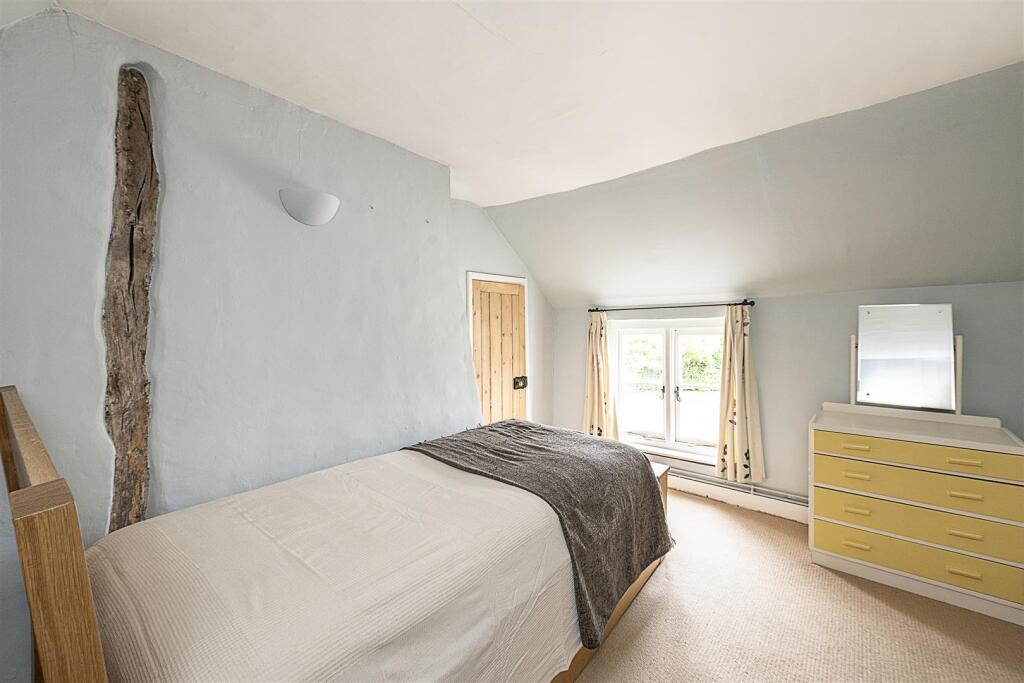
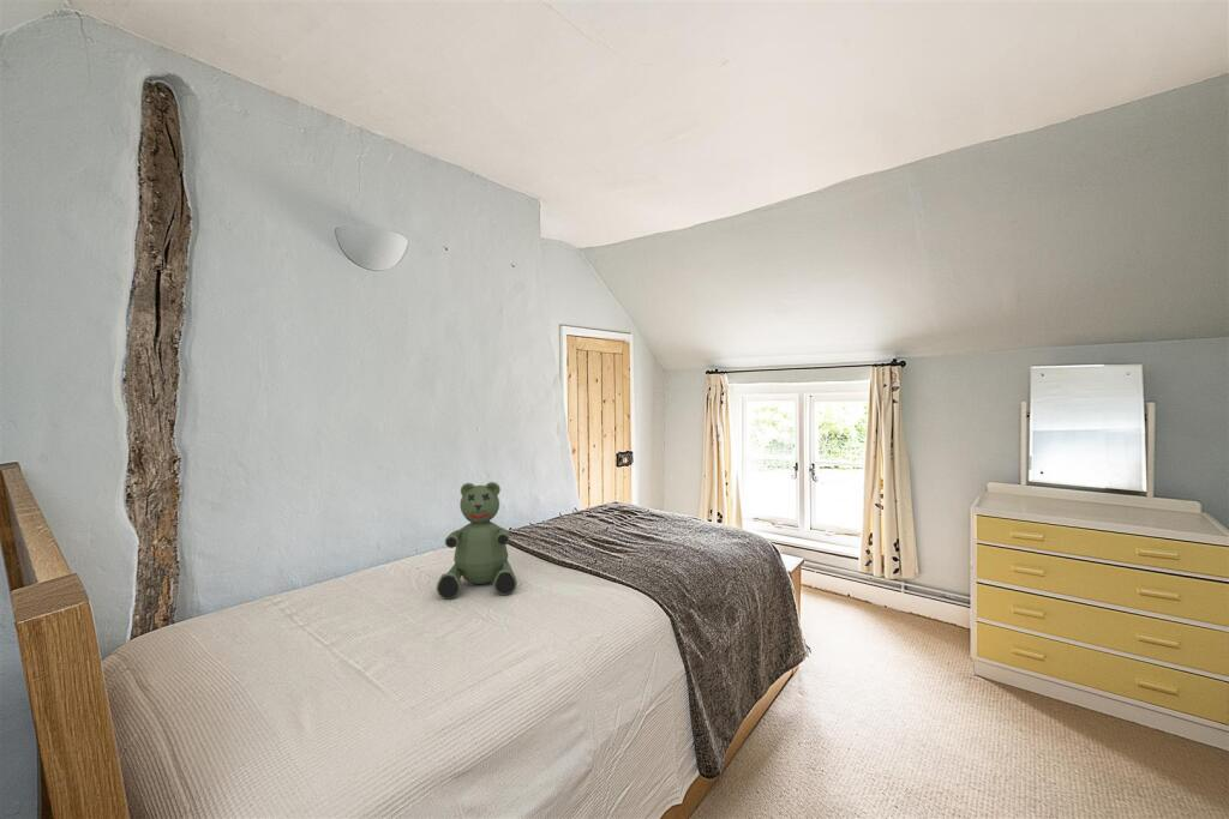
+ teddy bear (479, 534)
